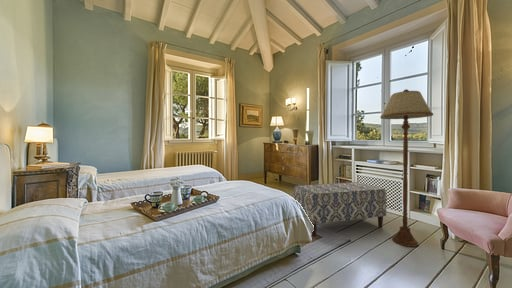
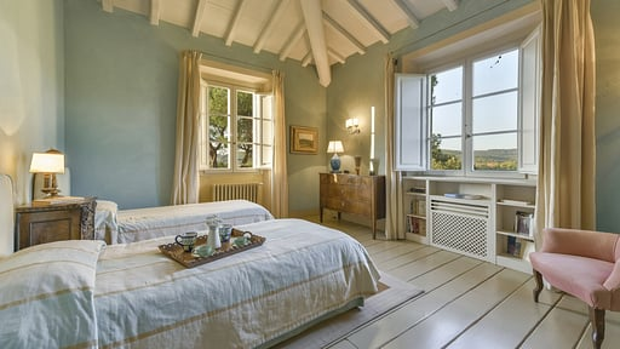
- bench (338, 206)
- floor lamp (405, 165)
